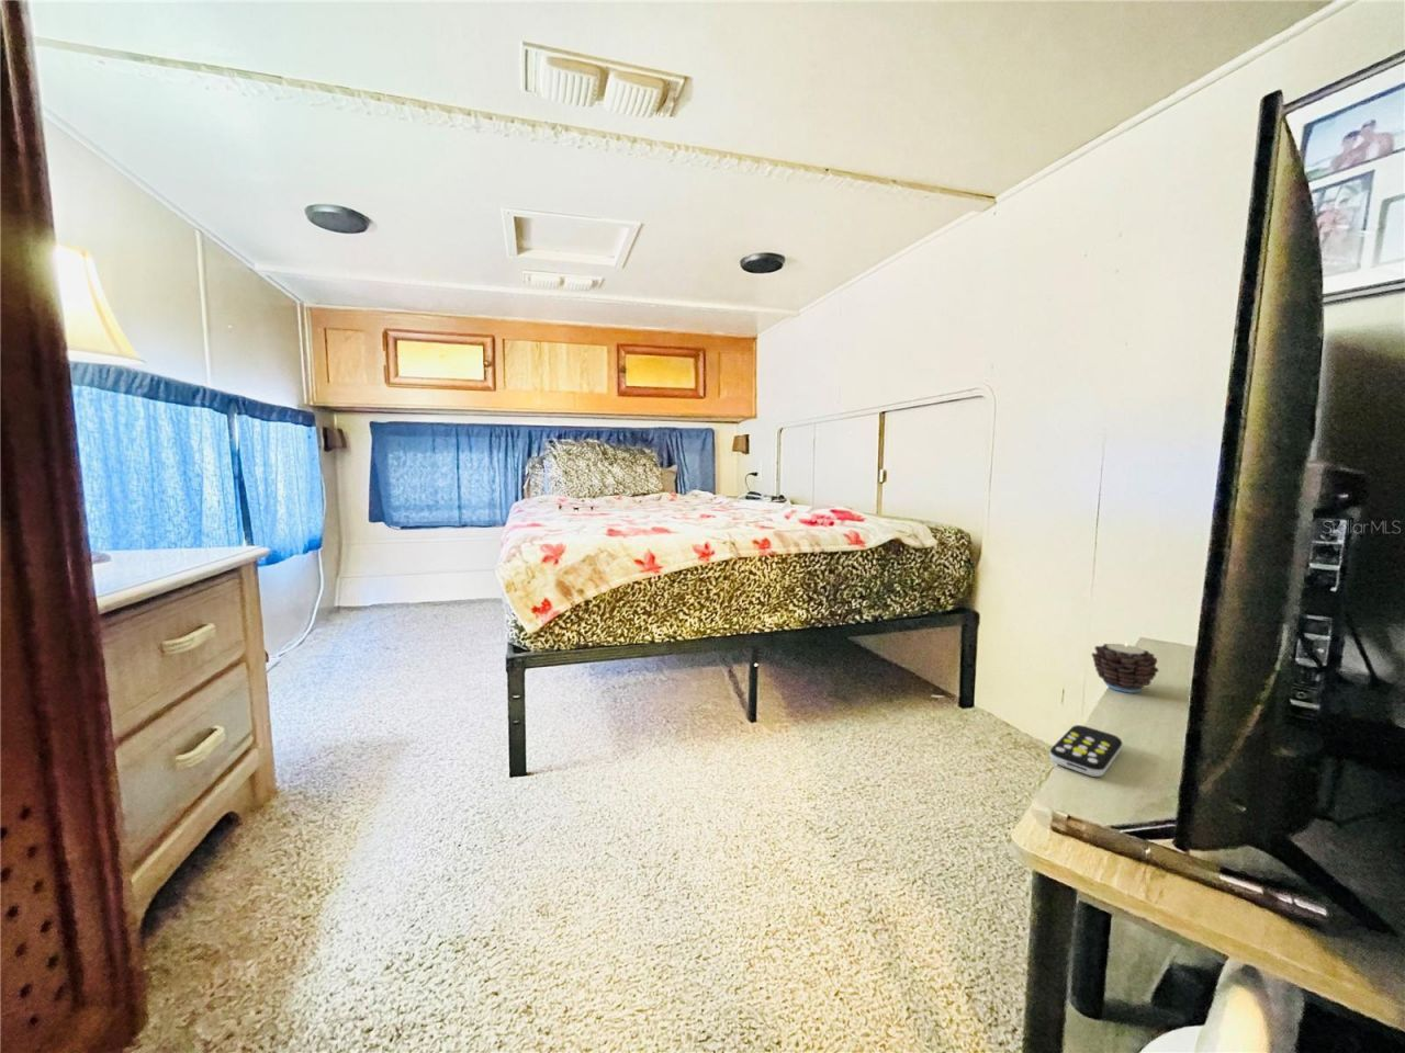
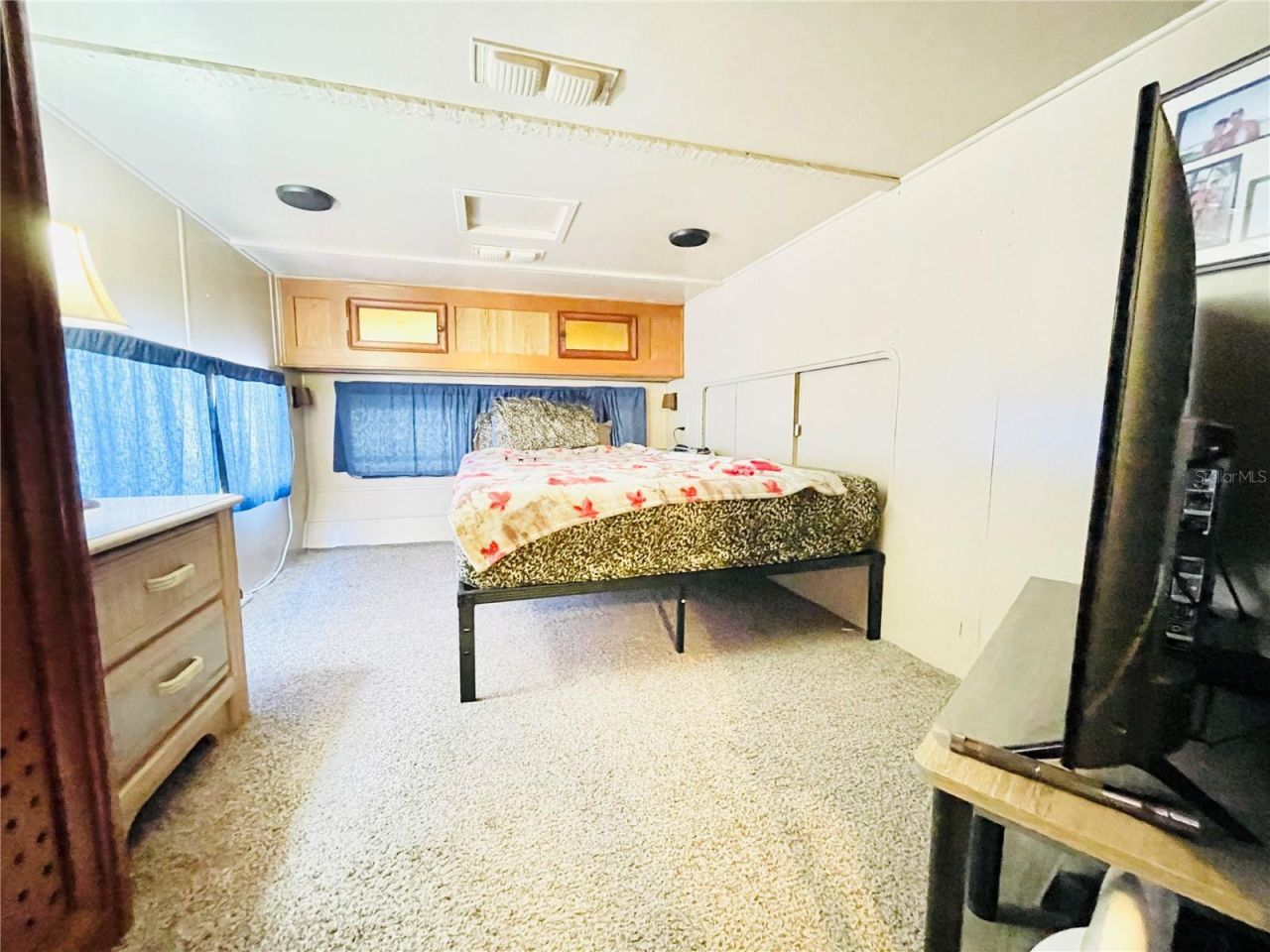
- remote control (1085, 748)
- candle (1123, 664)
